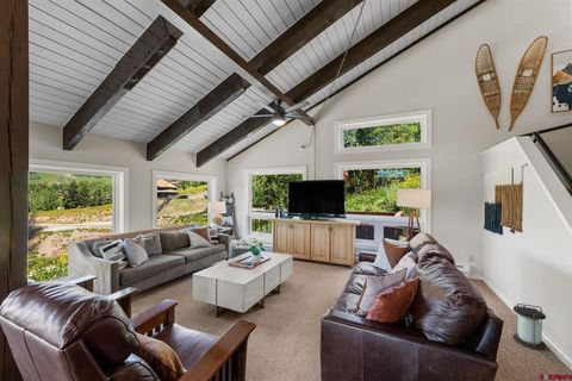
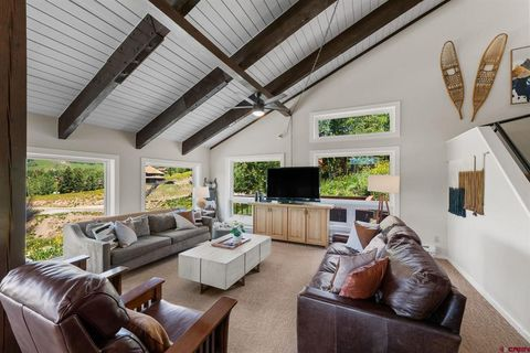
- lantern (528, 323)
